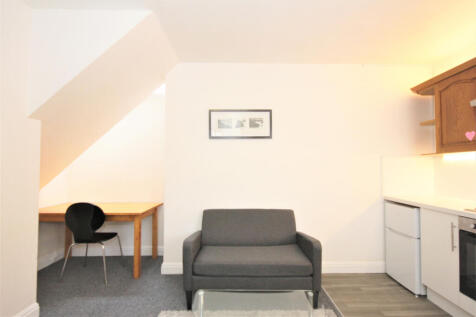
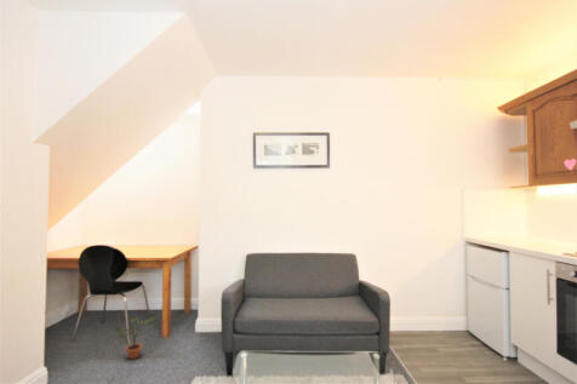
+ potted plant (136, 334)
